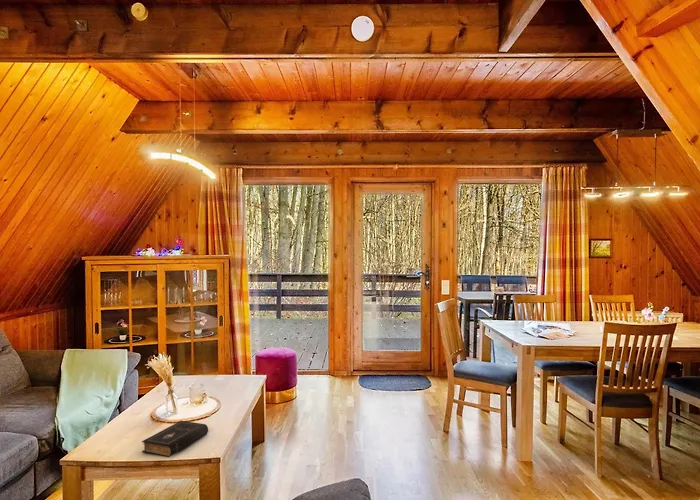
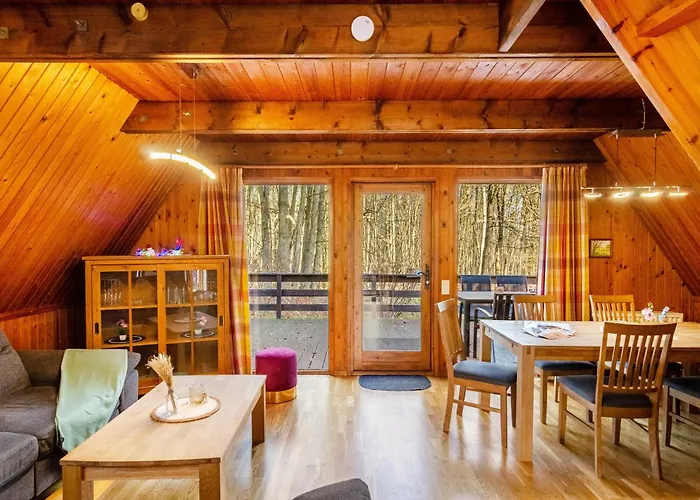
- book (173, 437)
